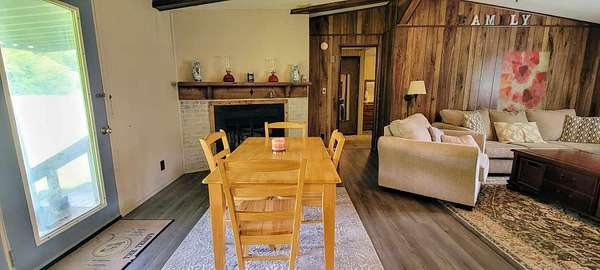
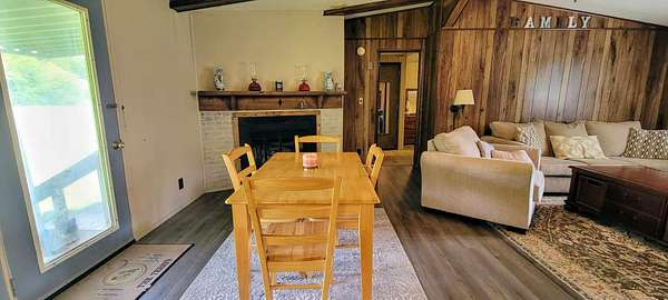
- wall art (522, 83)
